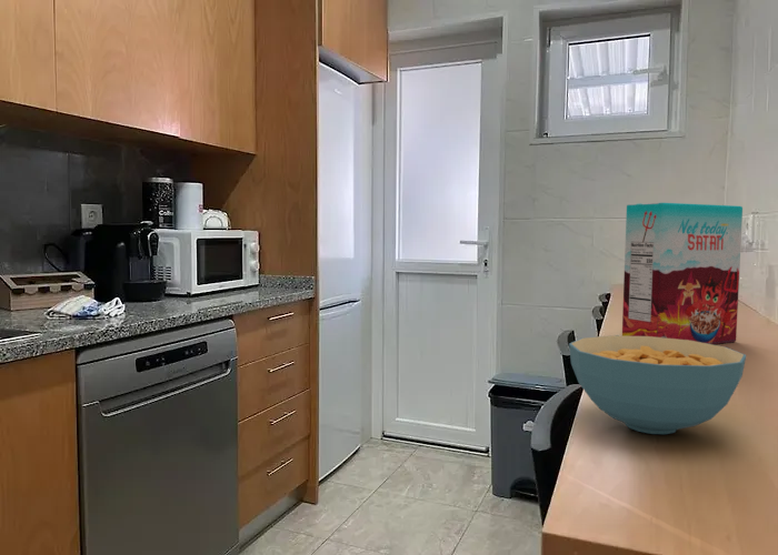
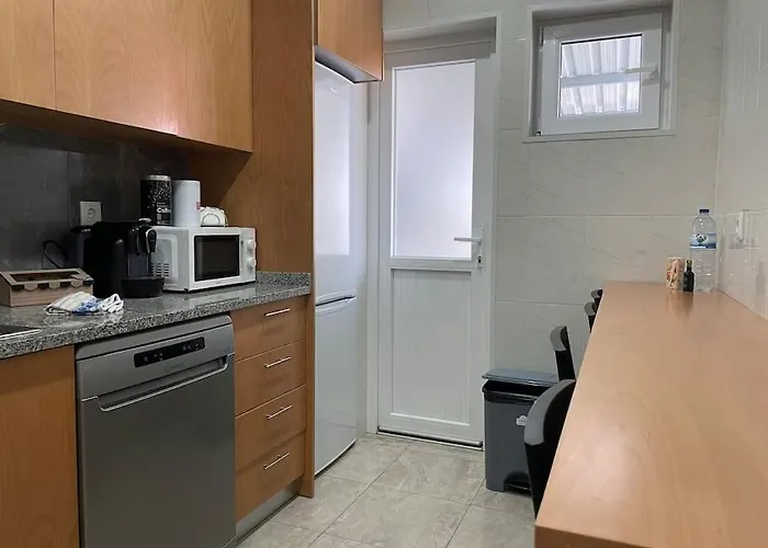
- cereal box (682, 274)
- cereal bowl (651, 387)
